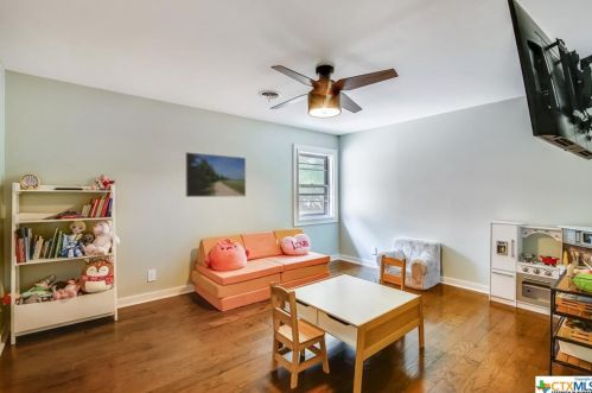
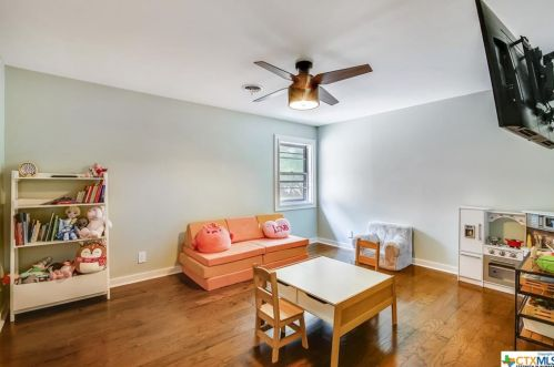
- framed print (217, 176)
